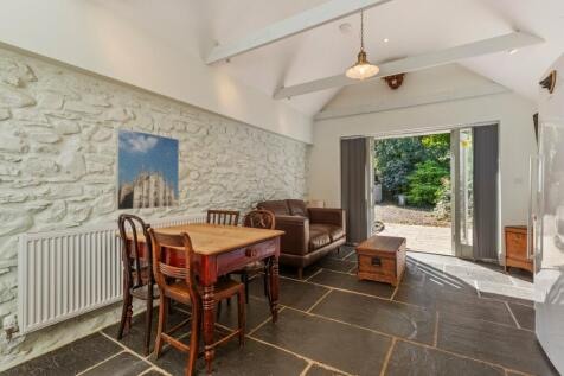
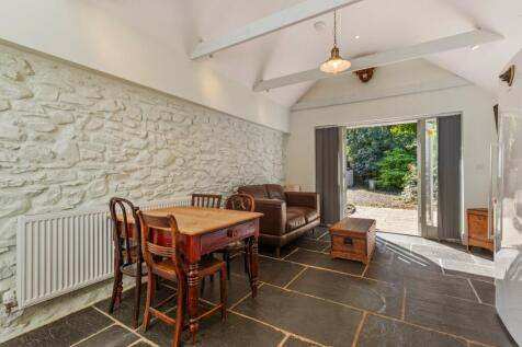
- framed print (149, 171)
